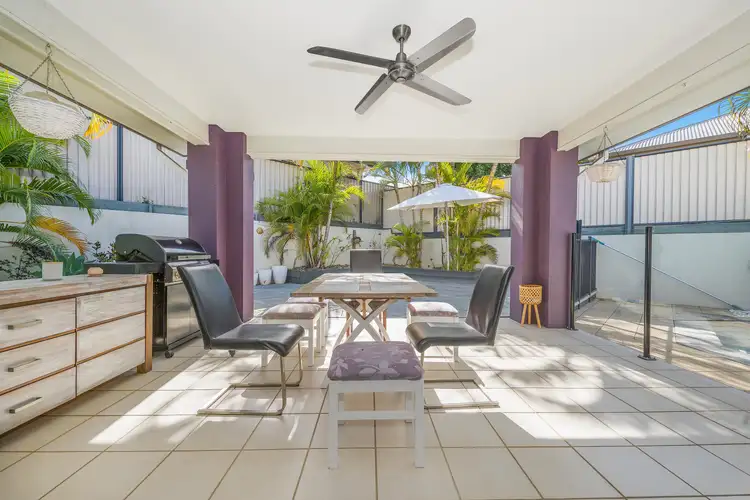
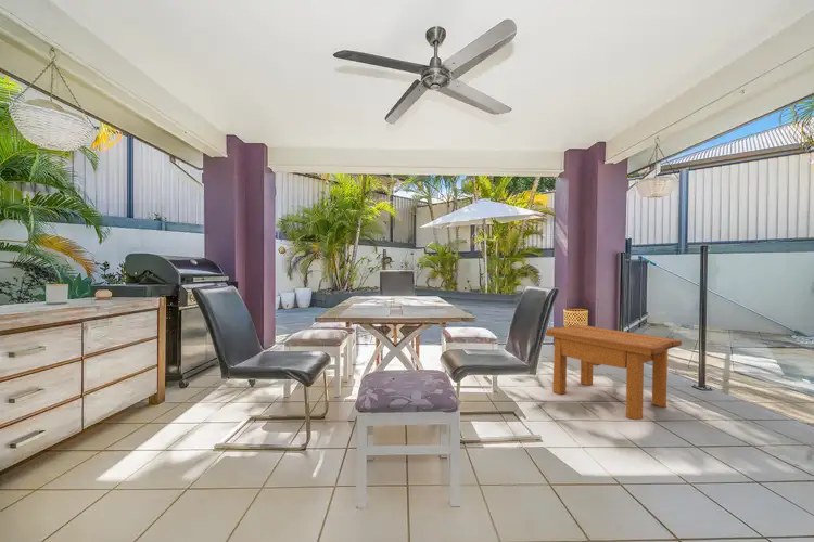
+ side table (609, 364)
